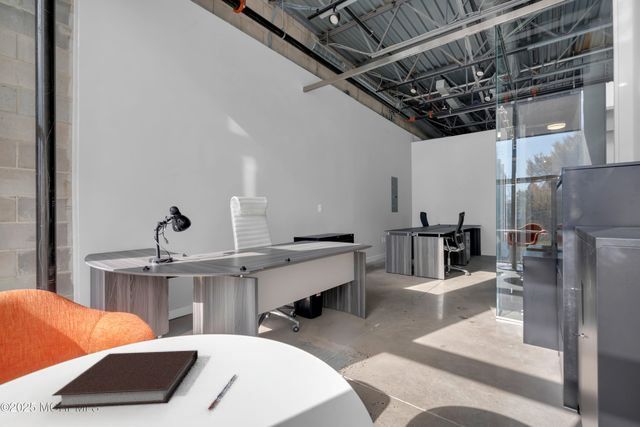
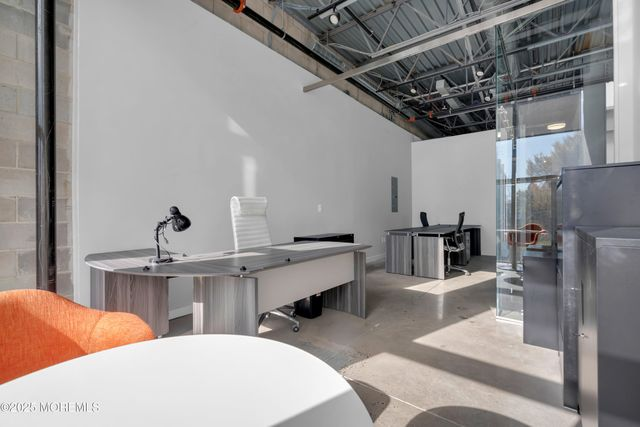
- notebook (135, 374)
- pen (223, 390)
